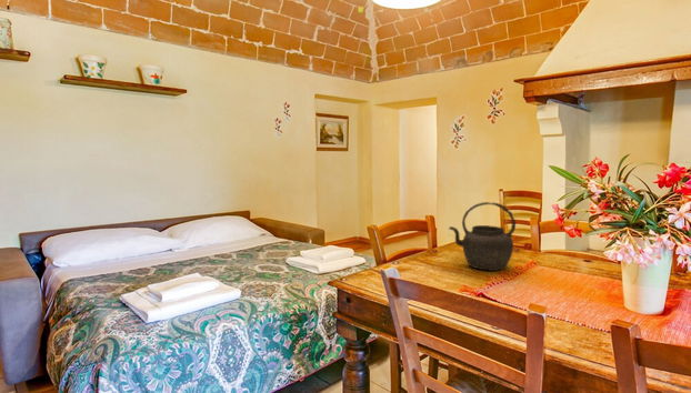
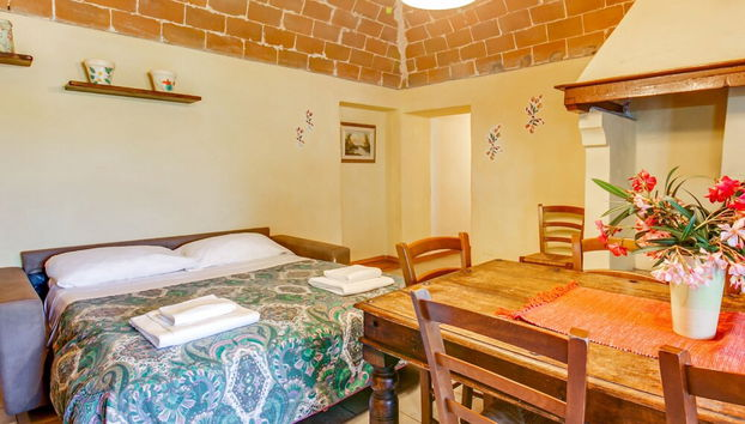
- kettle (480, 234)
